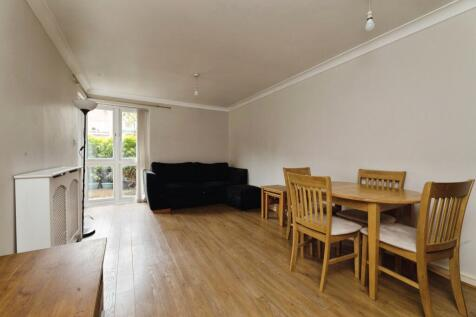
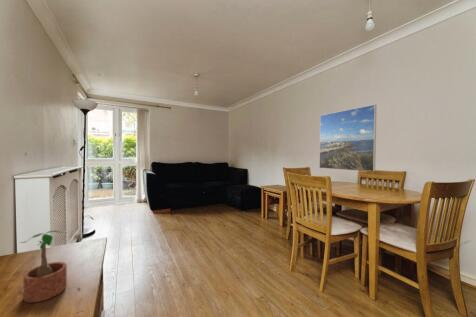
+ potted plant (45, 262)
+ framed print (344, 140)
